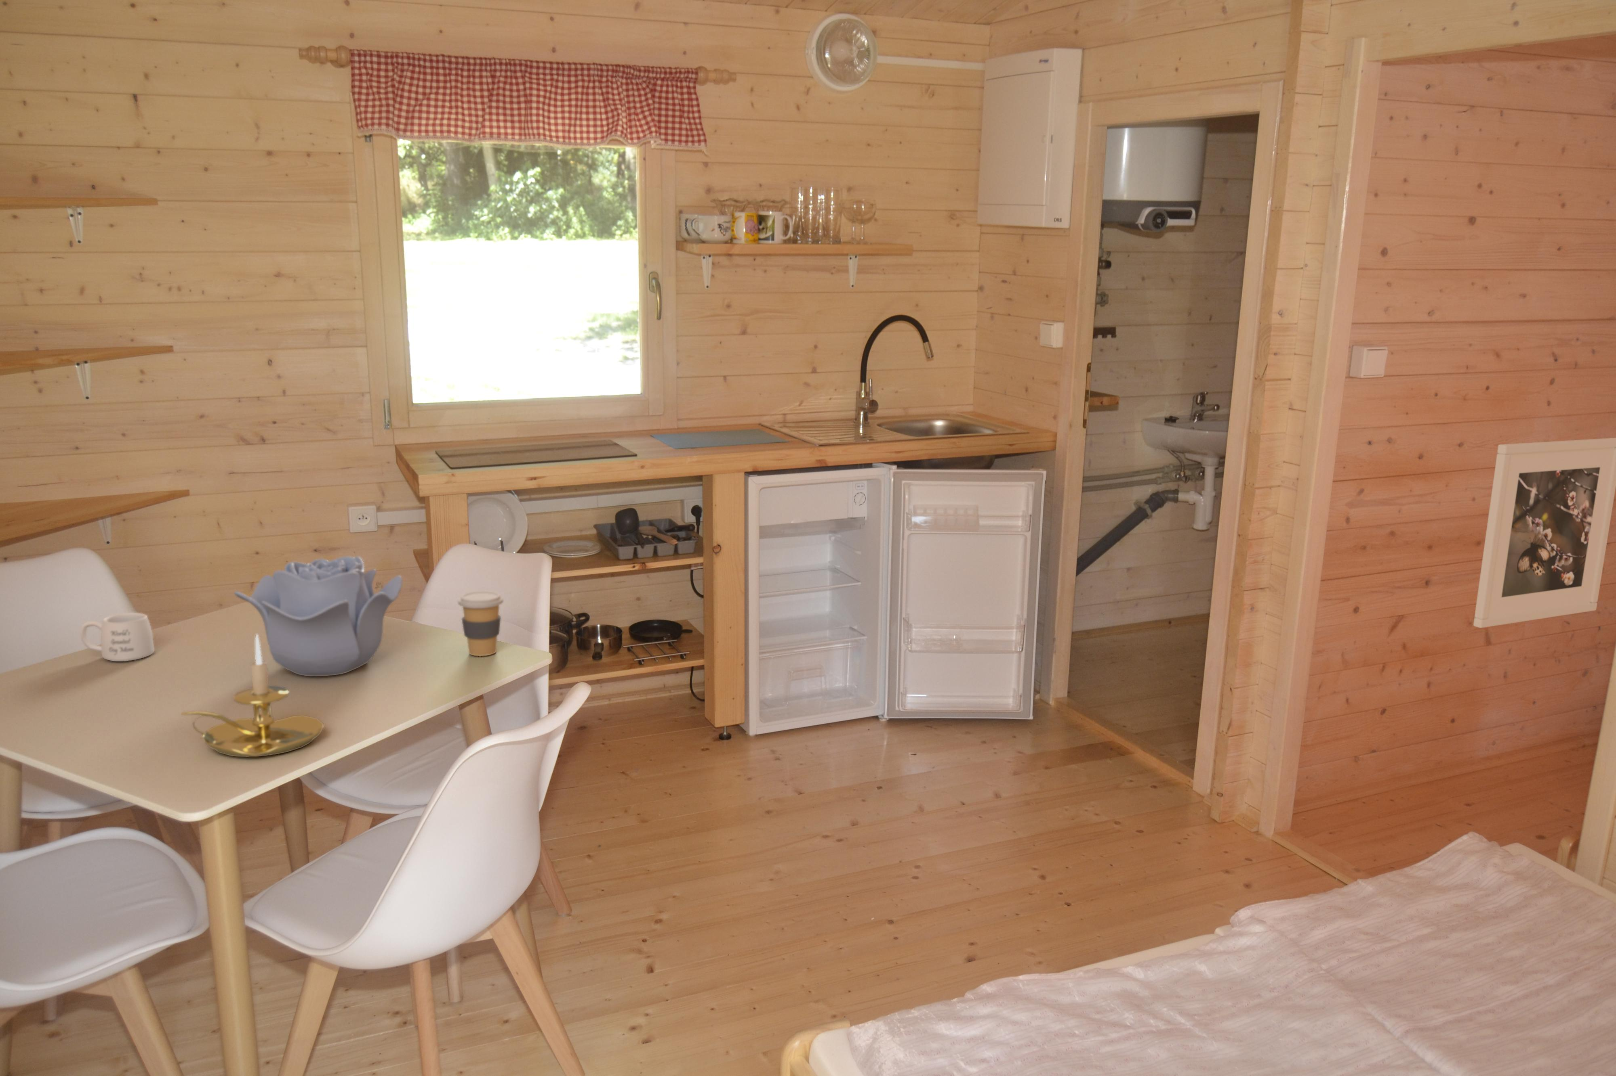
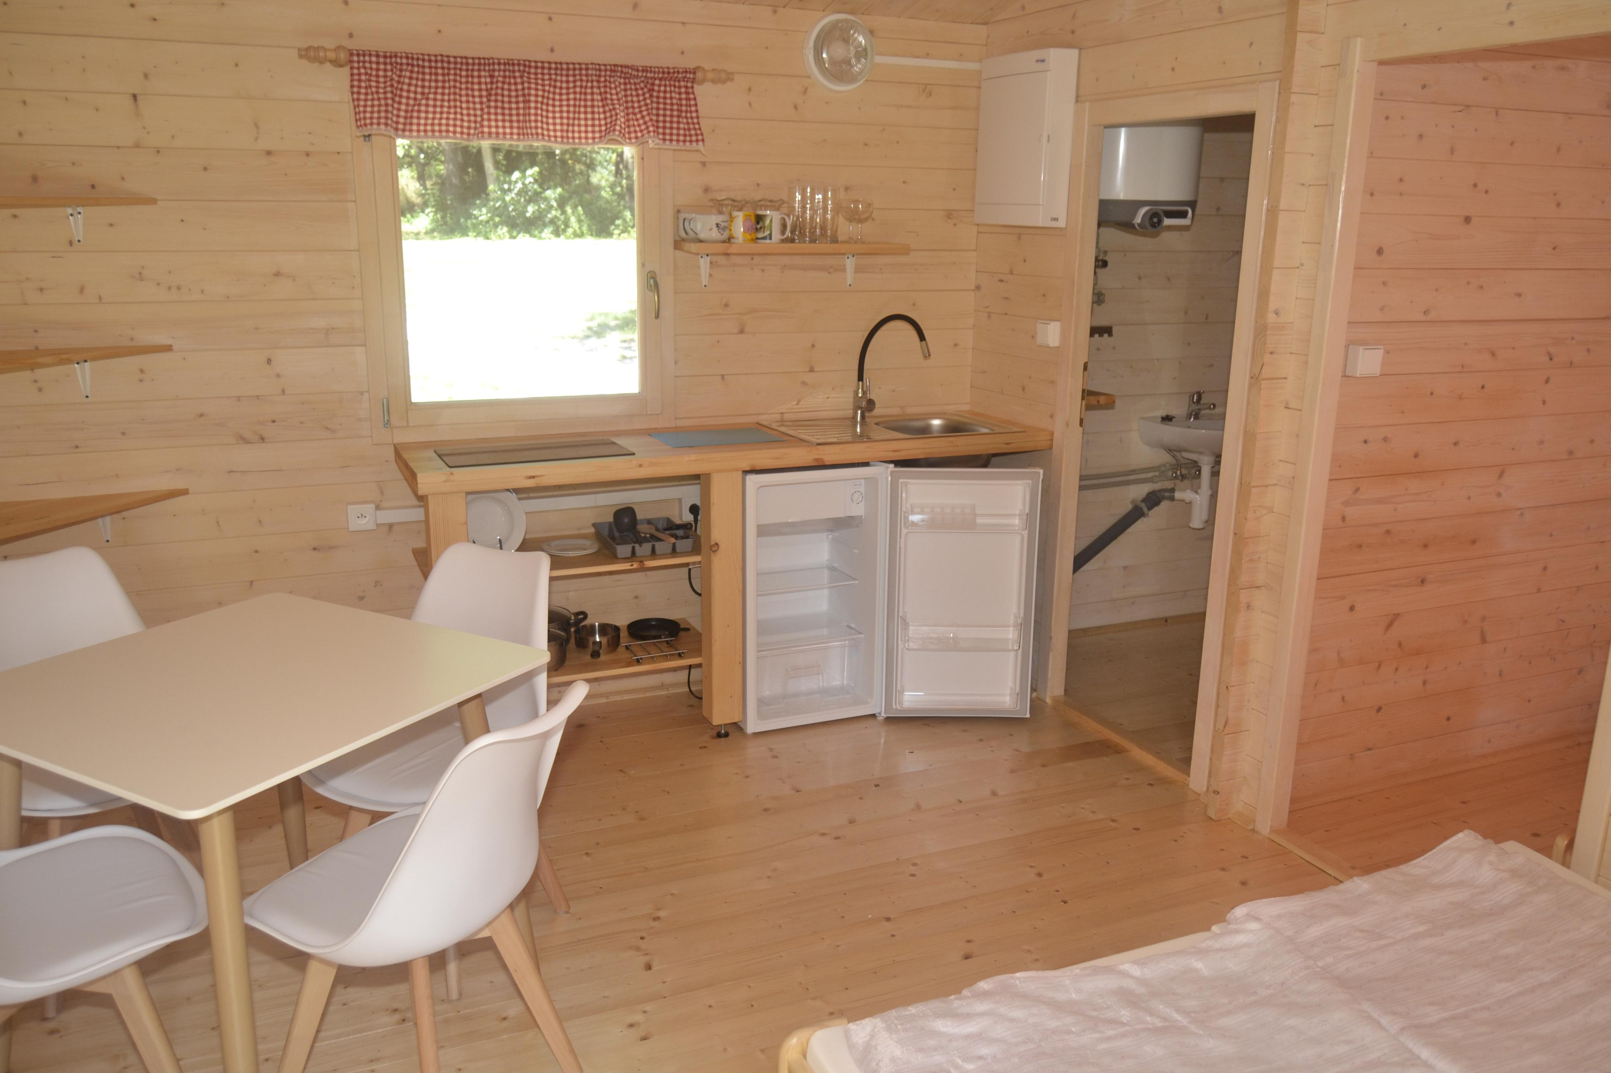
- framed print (1550, 531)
- coffee cup (481, 624)
- candle holder (251, 689)
- mug (117, 636)
- decorative bowl (322, 615)
